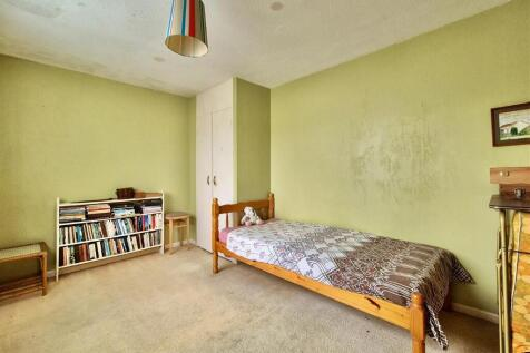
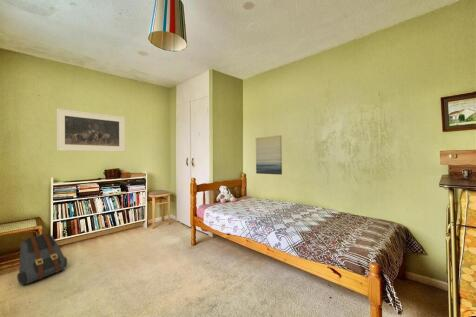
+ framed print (94, 132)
+ backpack (40, 255)
+ wall art (268, 155)
